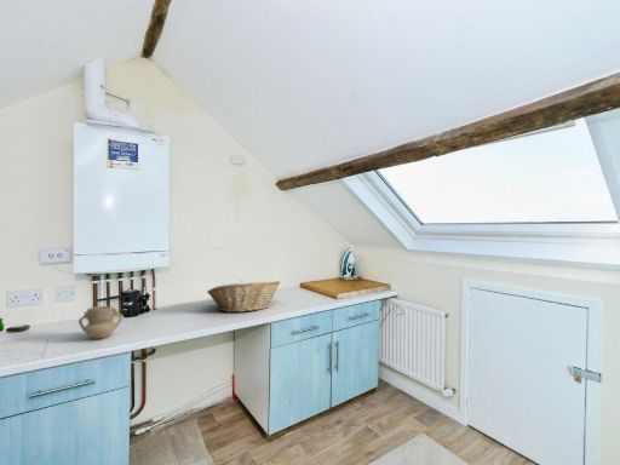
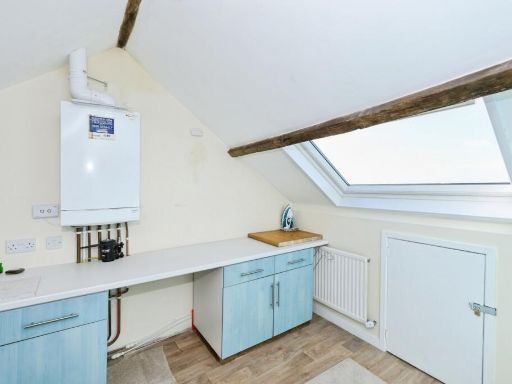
- fruit basket (245, 292)
- mug (101, 321)
